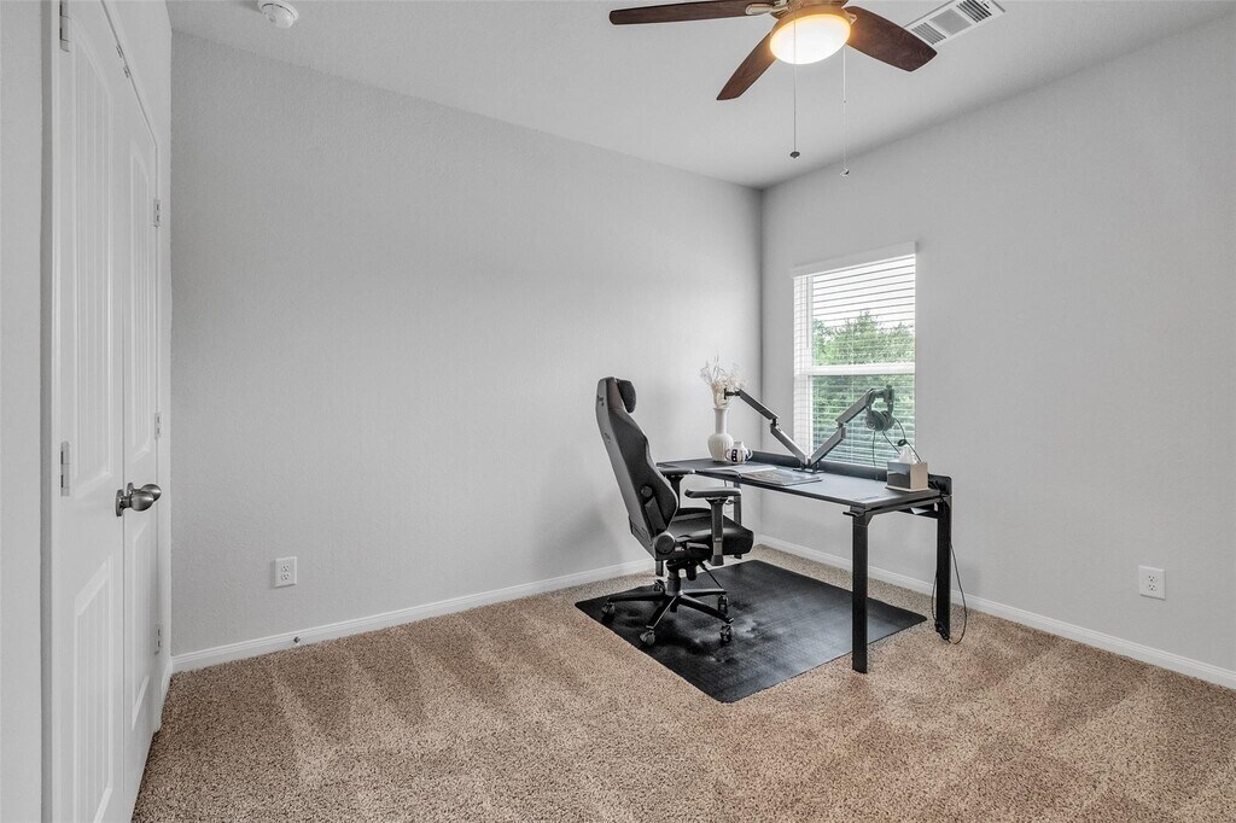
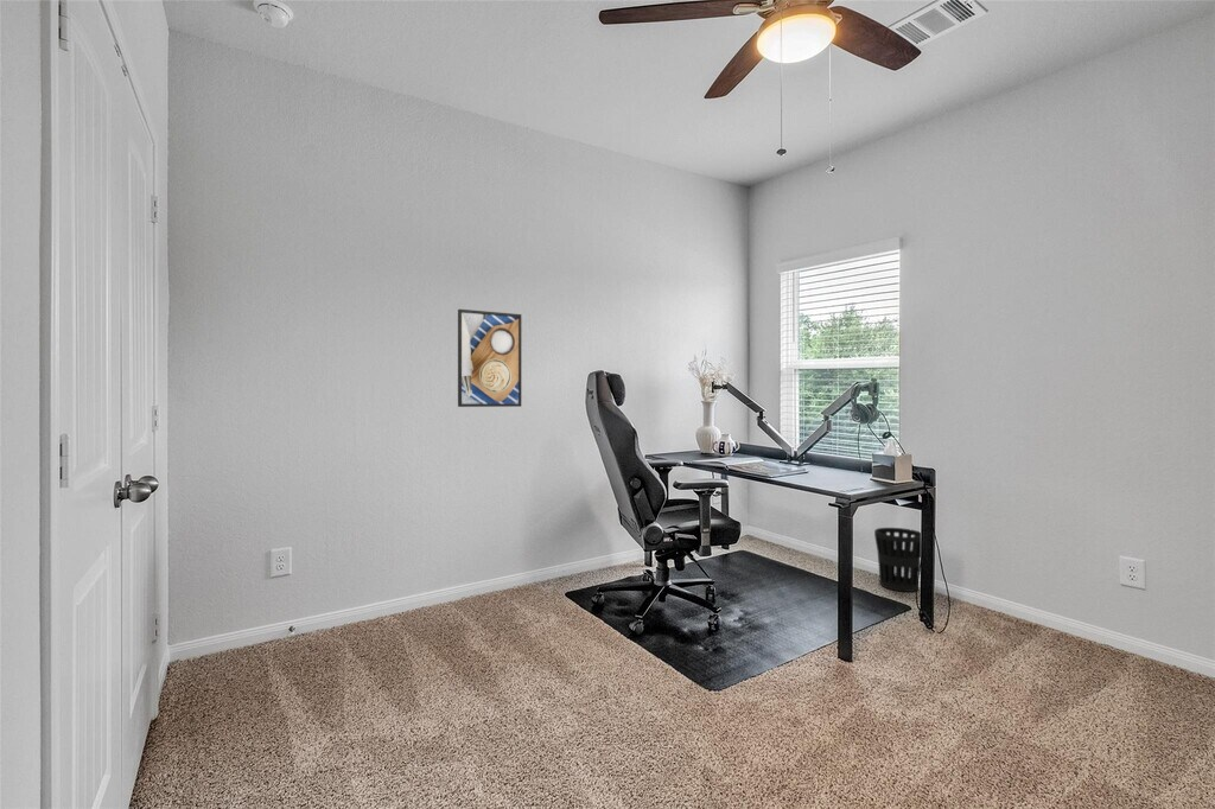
+ wastebasket (898, 559)
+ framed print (490, 358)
